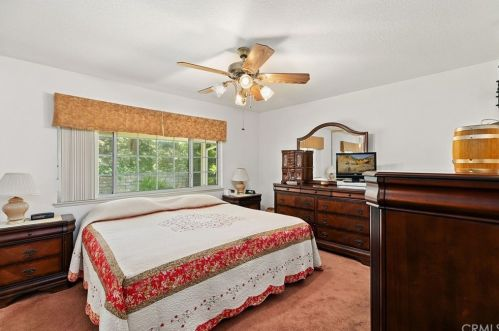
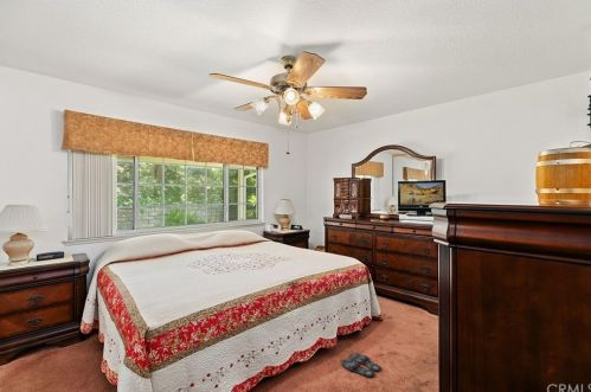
+ slippers (360, 362)
